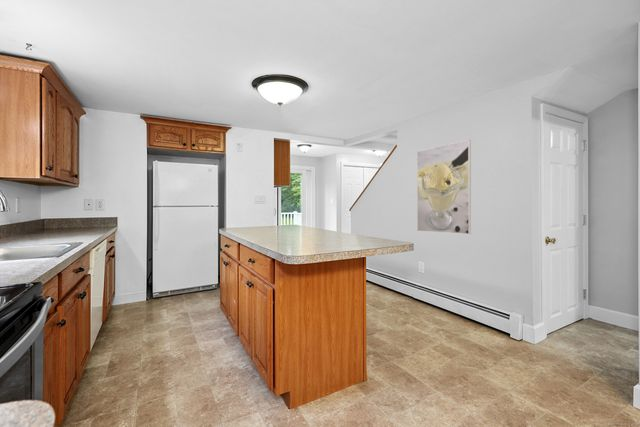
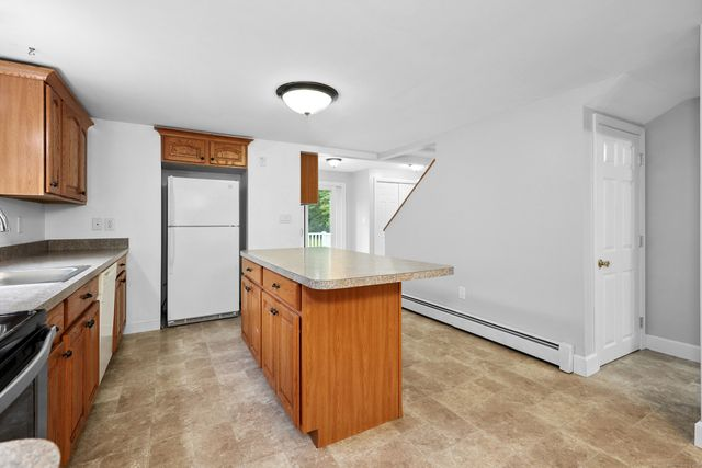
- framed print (441, 189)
